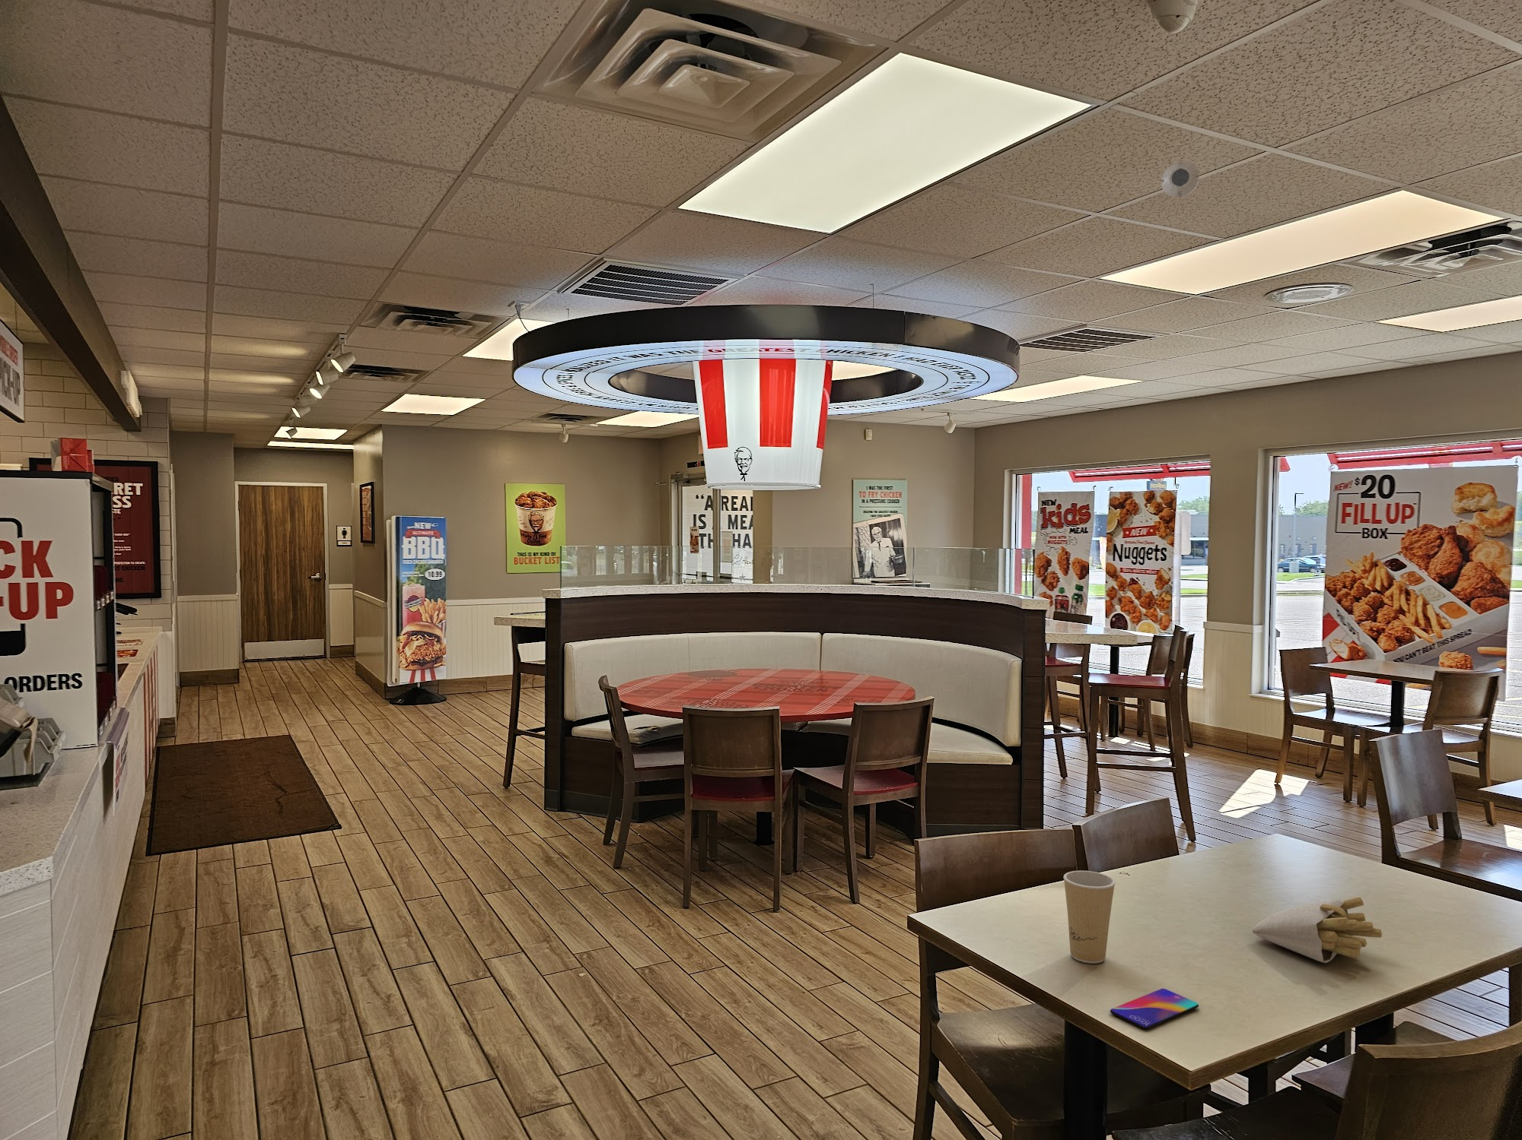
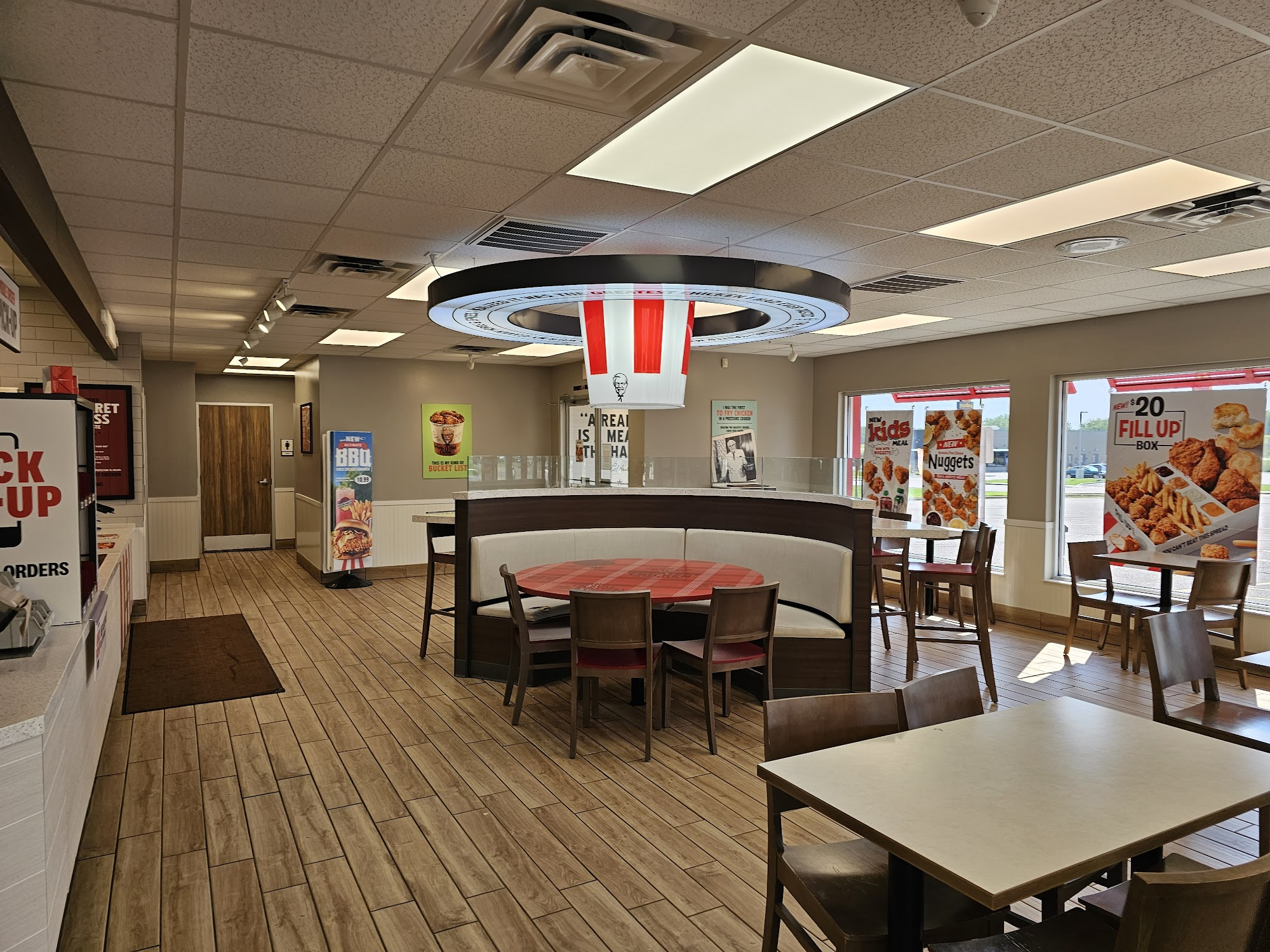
- french fries (1315, 924)
- smoke detector (1179, 178)
- smartphone (1154, 1008)
- paper cup (1088, 917)
